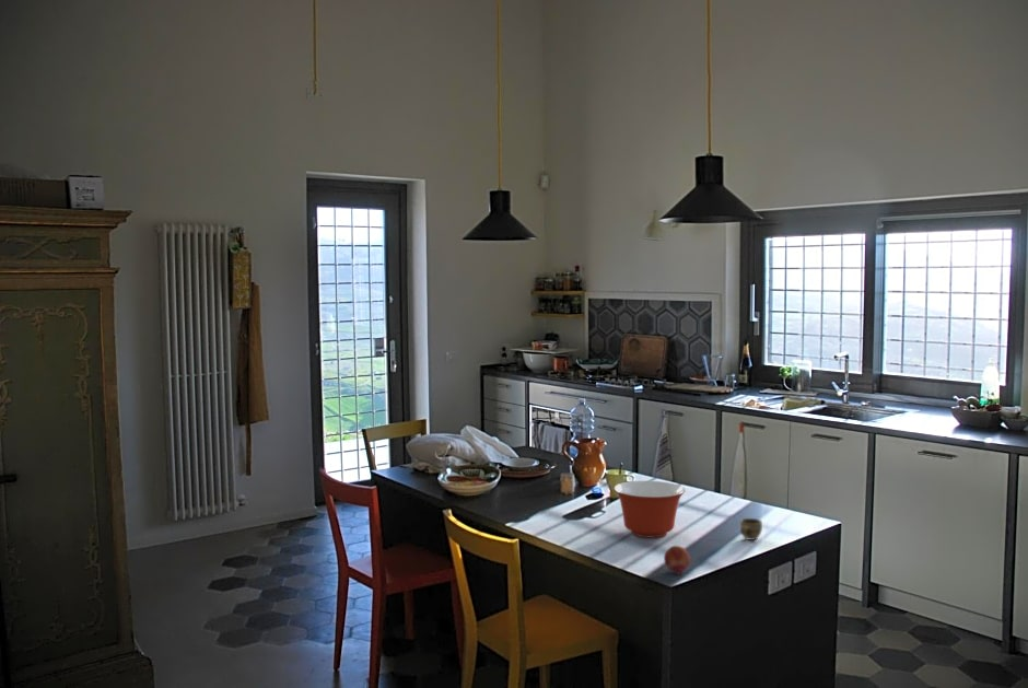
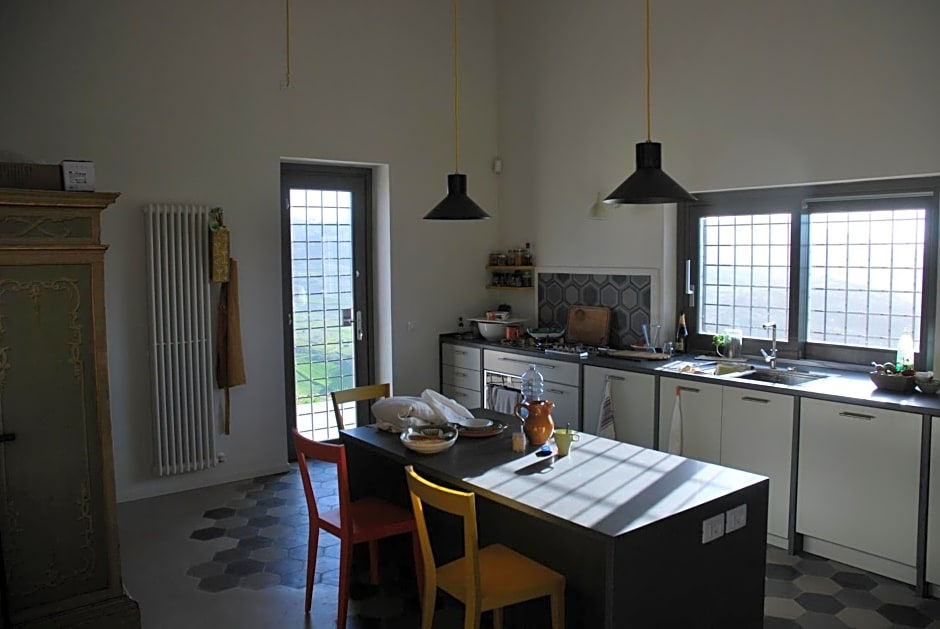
- fruit (677, 558)
- mixing bowl (649, 510)
- cup (748, 529)
